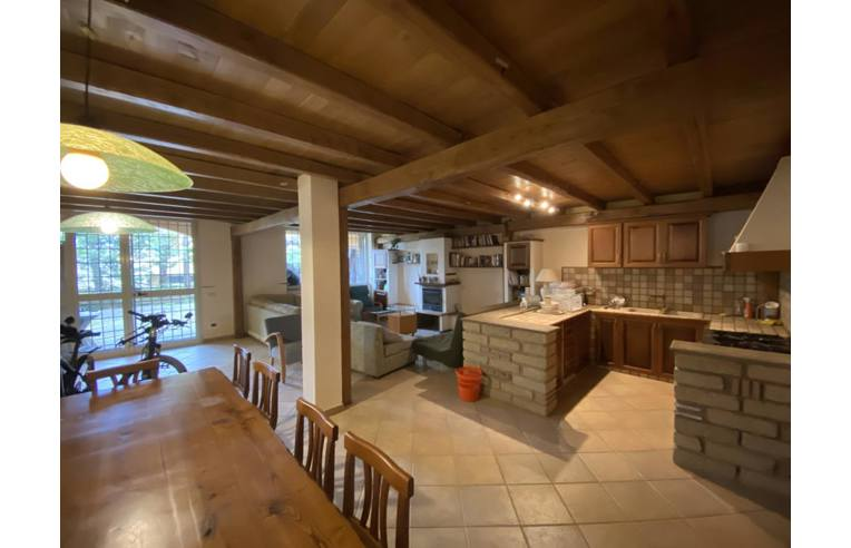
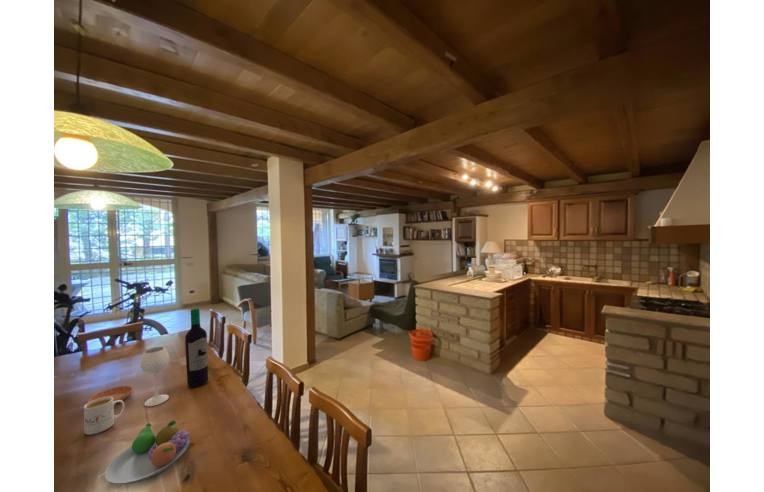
+ saucer (111, 396)
+ fruit bowl (151, 446)
+ mug (105, 413)
+ wine bottle (168, 354)
